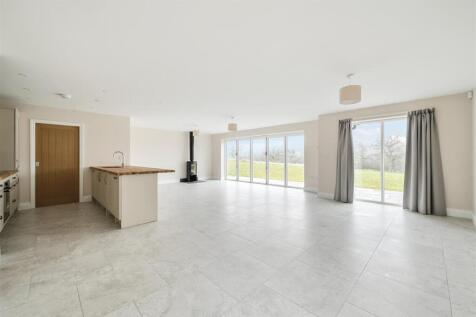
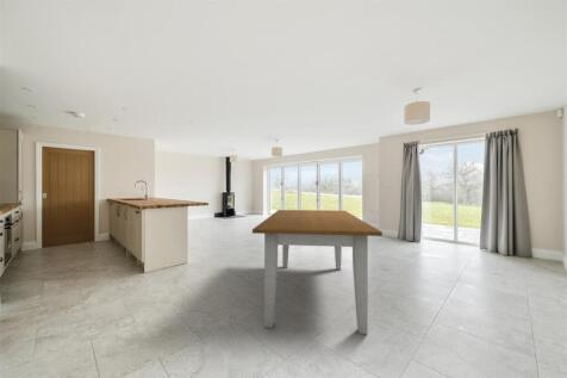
+ table (312, 244)
